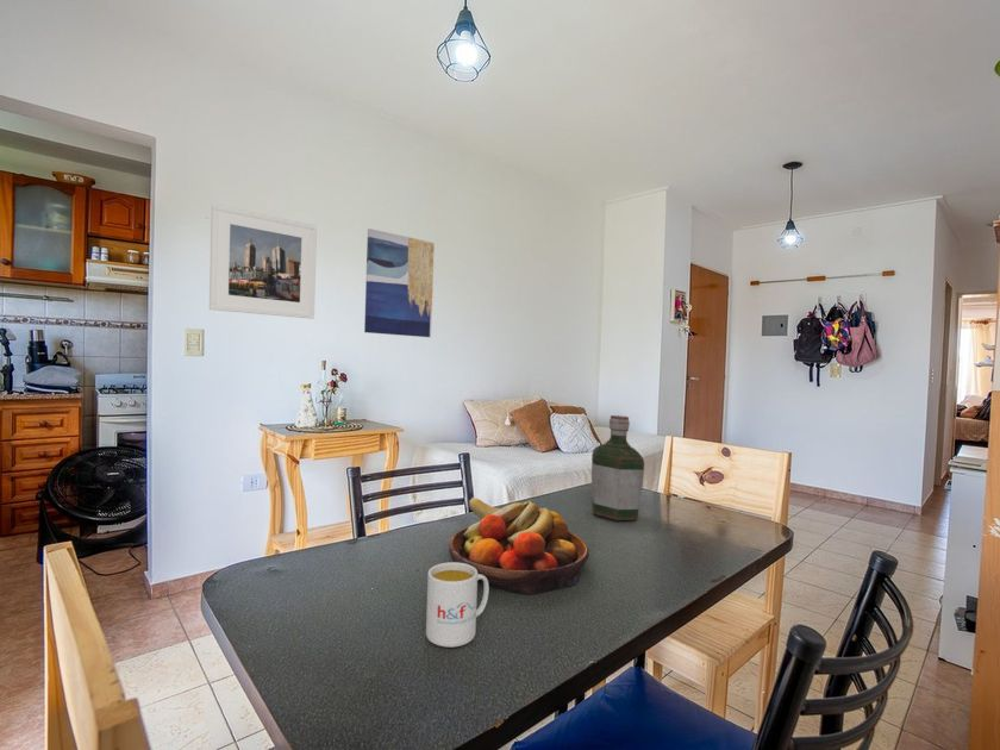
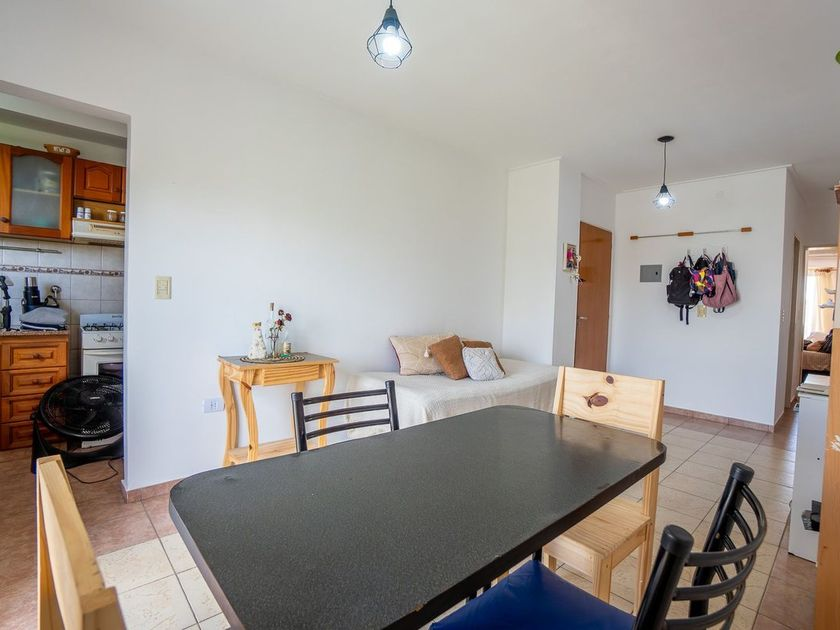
- wall art (400, 286)
- bottle (617, 465)
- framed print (265, 264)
- mug (460, 600)
- fruit bowl (517, 537)
